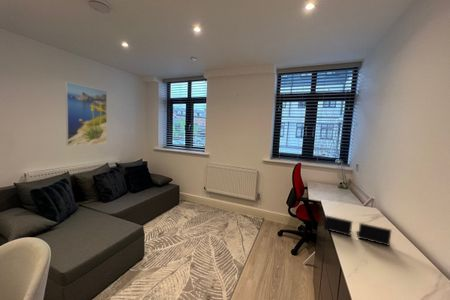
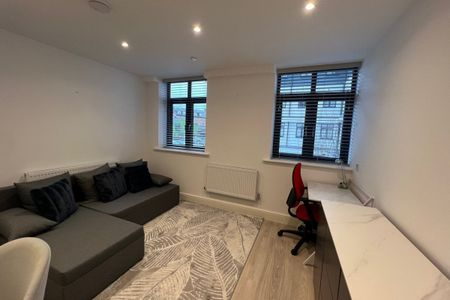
- laptop (351, 226)
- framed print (88, 116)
